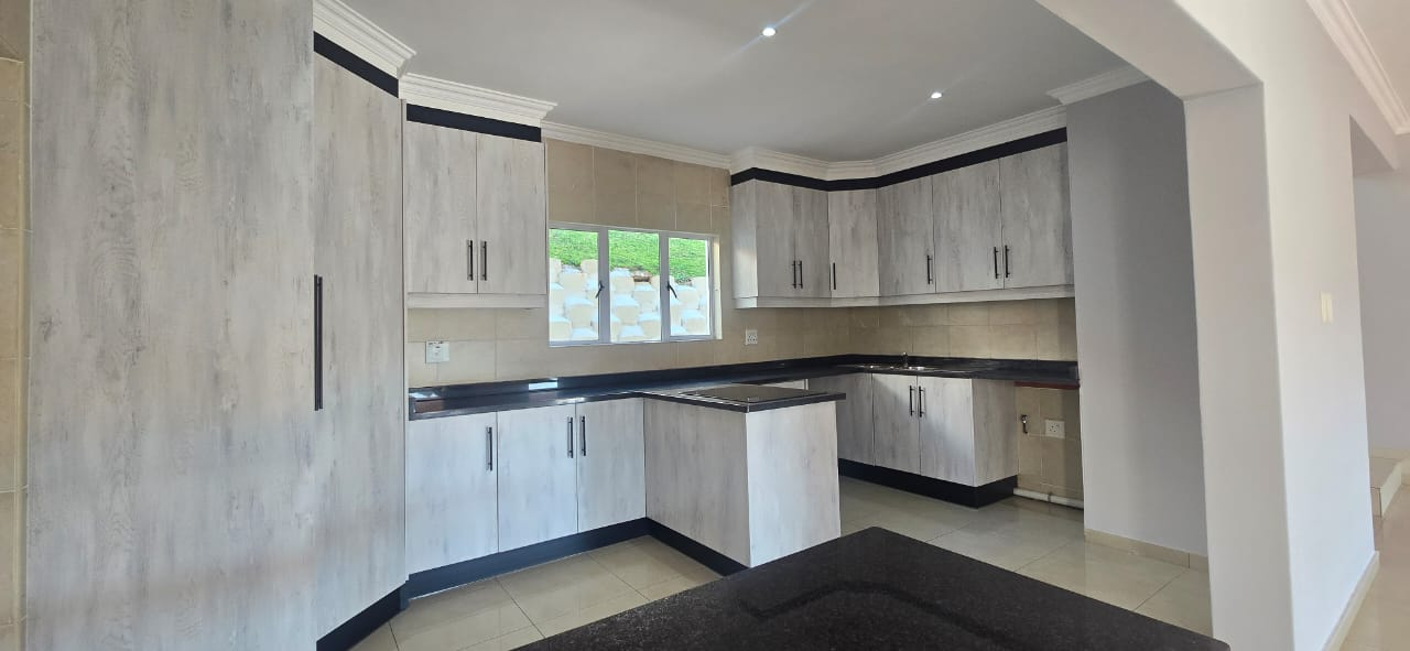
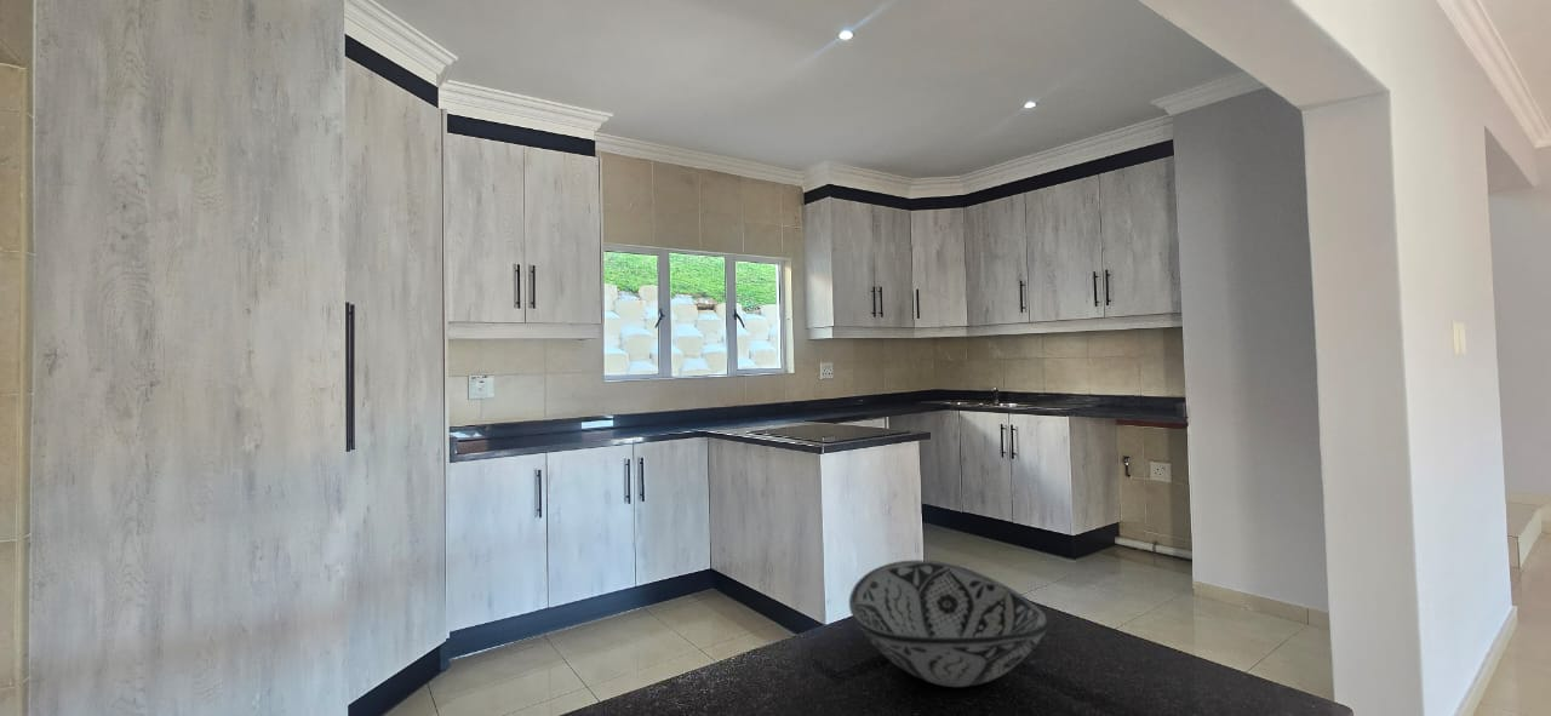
+ decorative bowl (944, 629)
